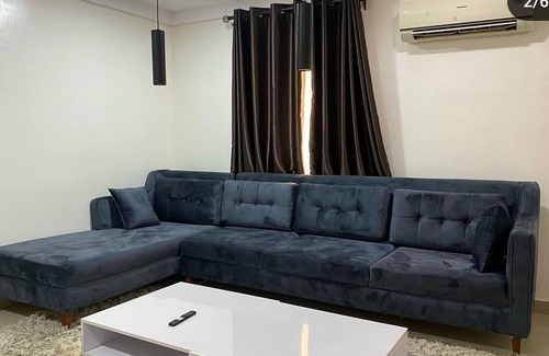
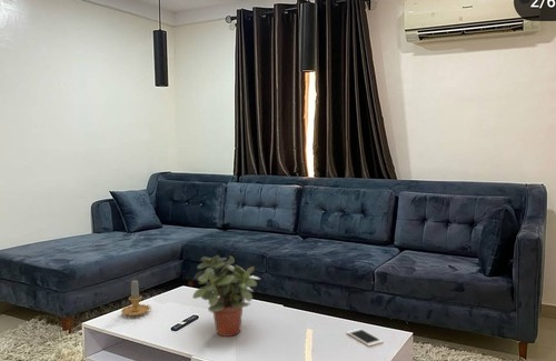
+ candle (137, 297)
+ potted plant (227, 294)
+ cell phone (364, 337)
